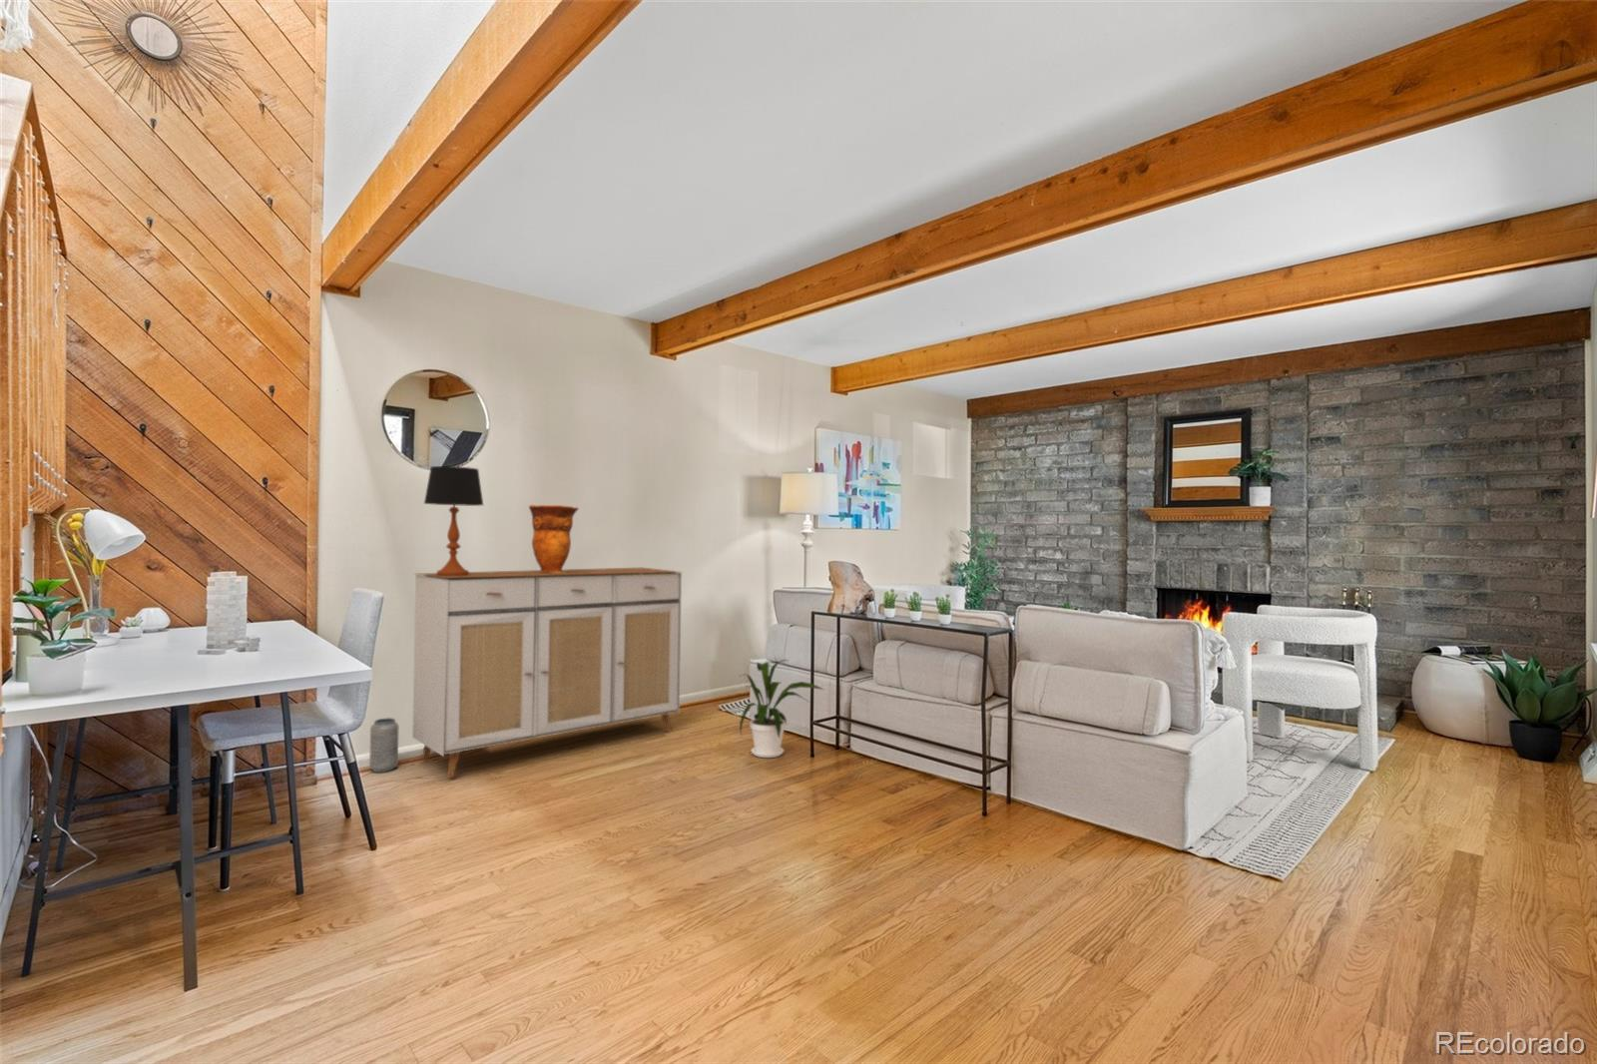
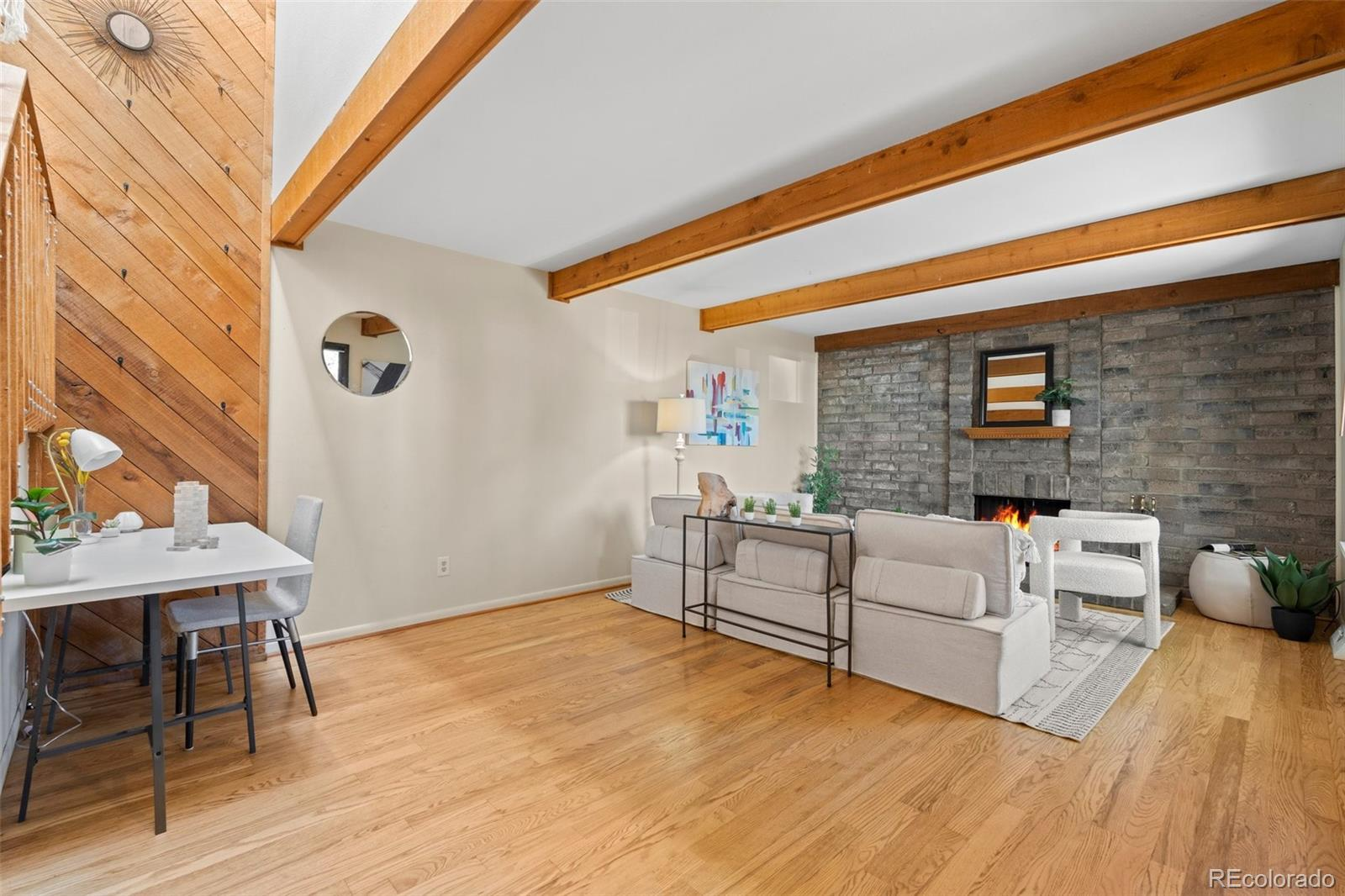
- table lamp (454, 520)
- sideboard (557, 658)
- vase (385, 745)
- house plant (769, 704)
- decorative vase (552, 538)
